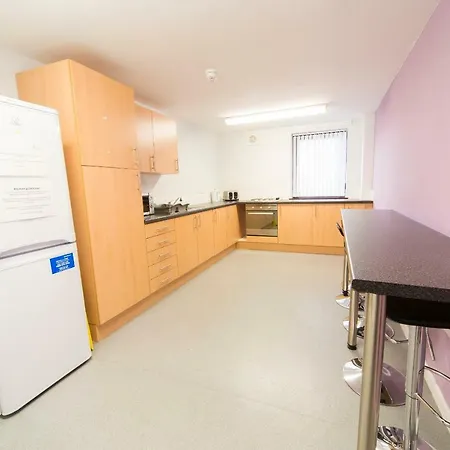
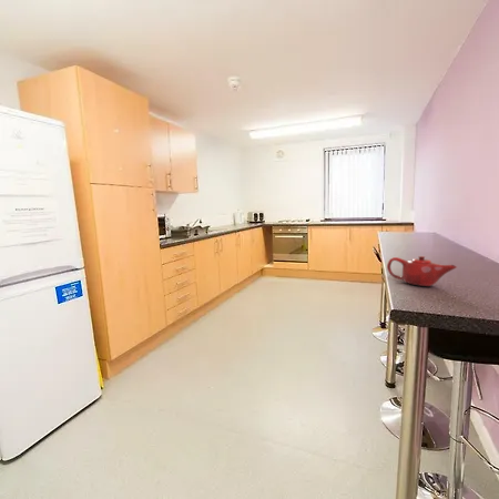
+ teapot (419, 269)
